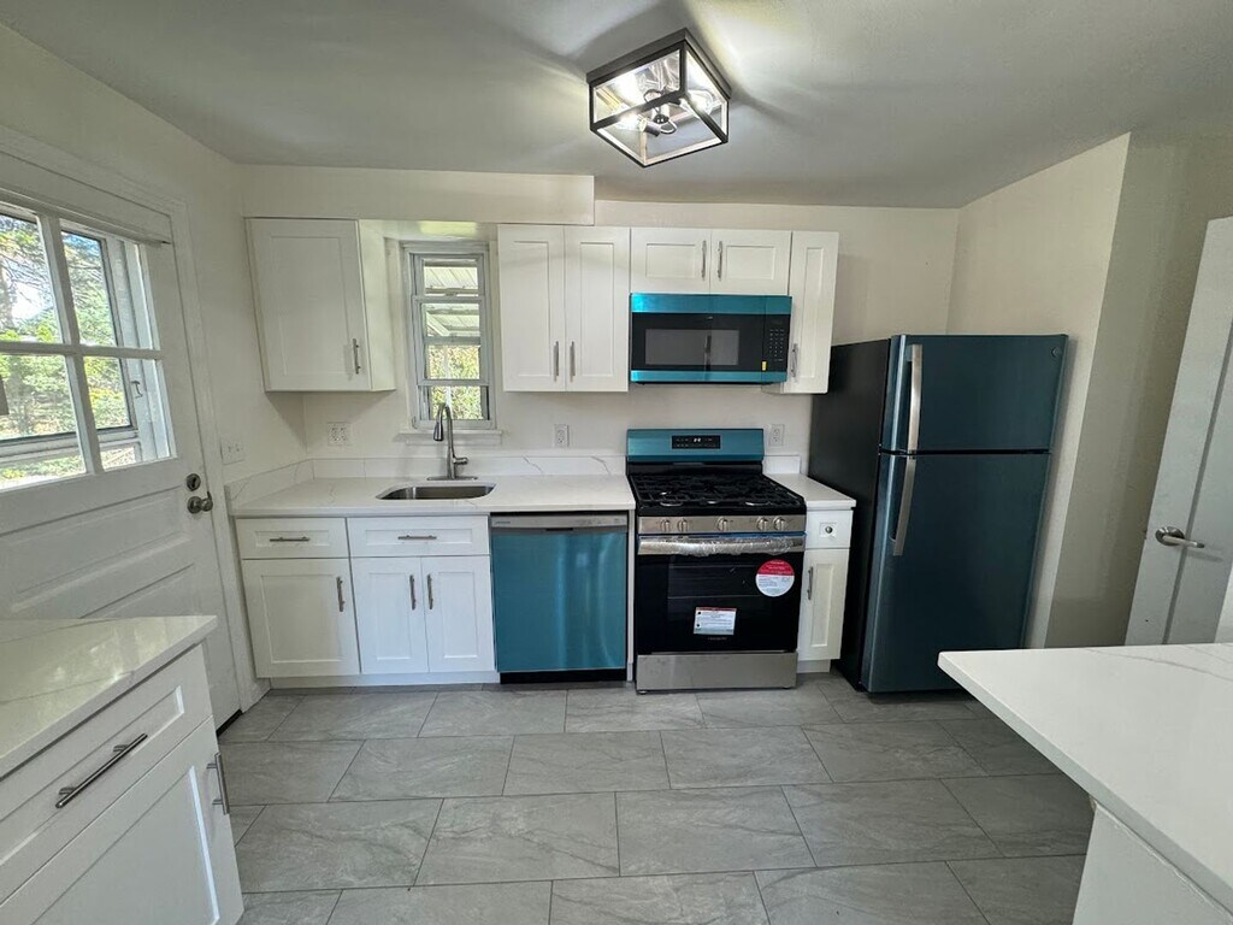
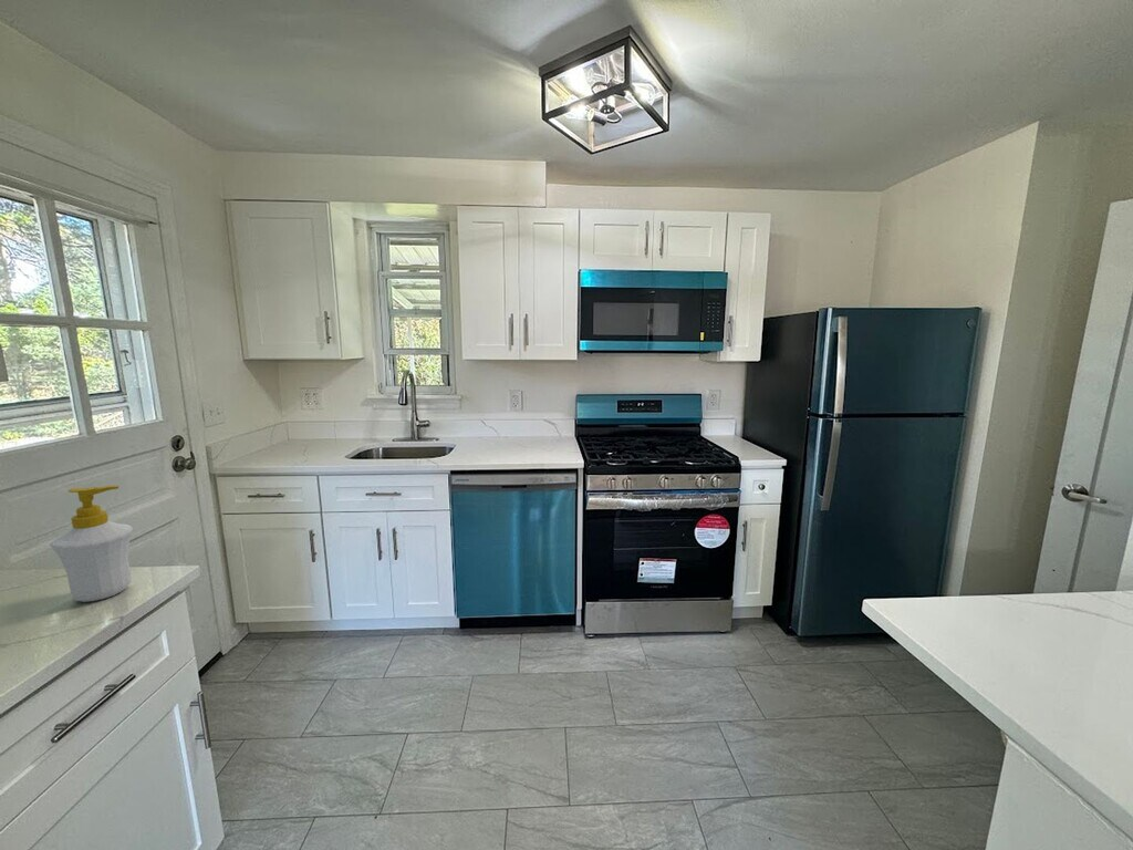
+ soap bottle (94, 541)
